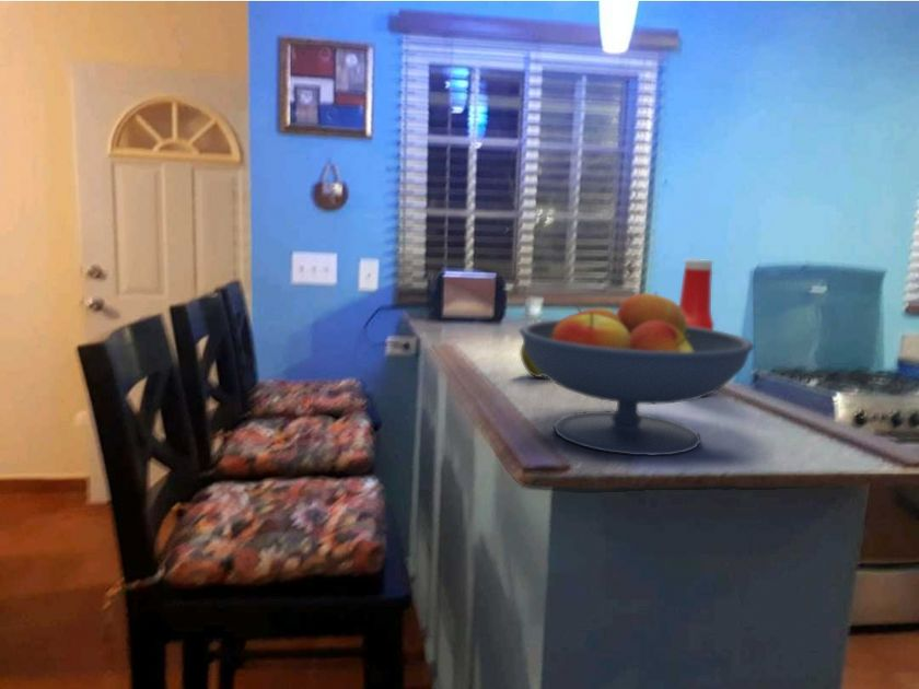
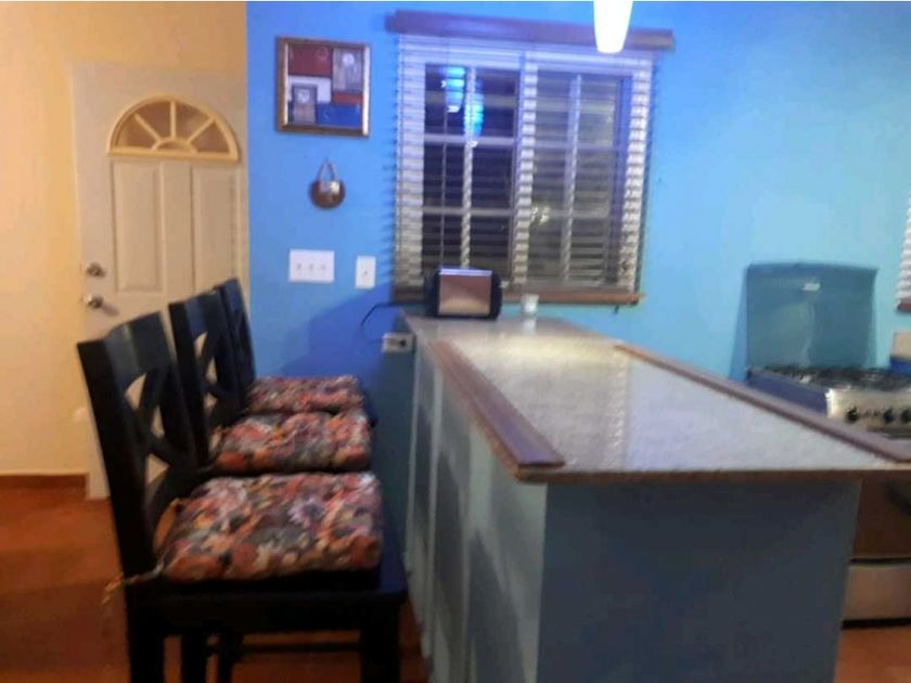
- fruit (528, 355)
- soap bottle (693, 325)
- fruit bowl (630, 366)
